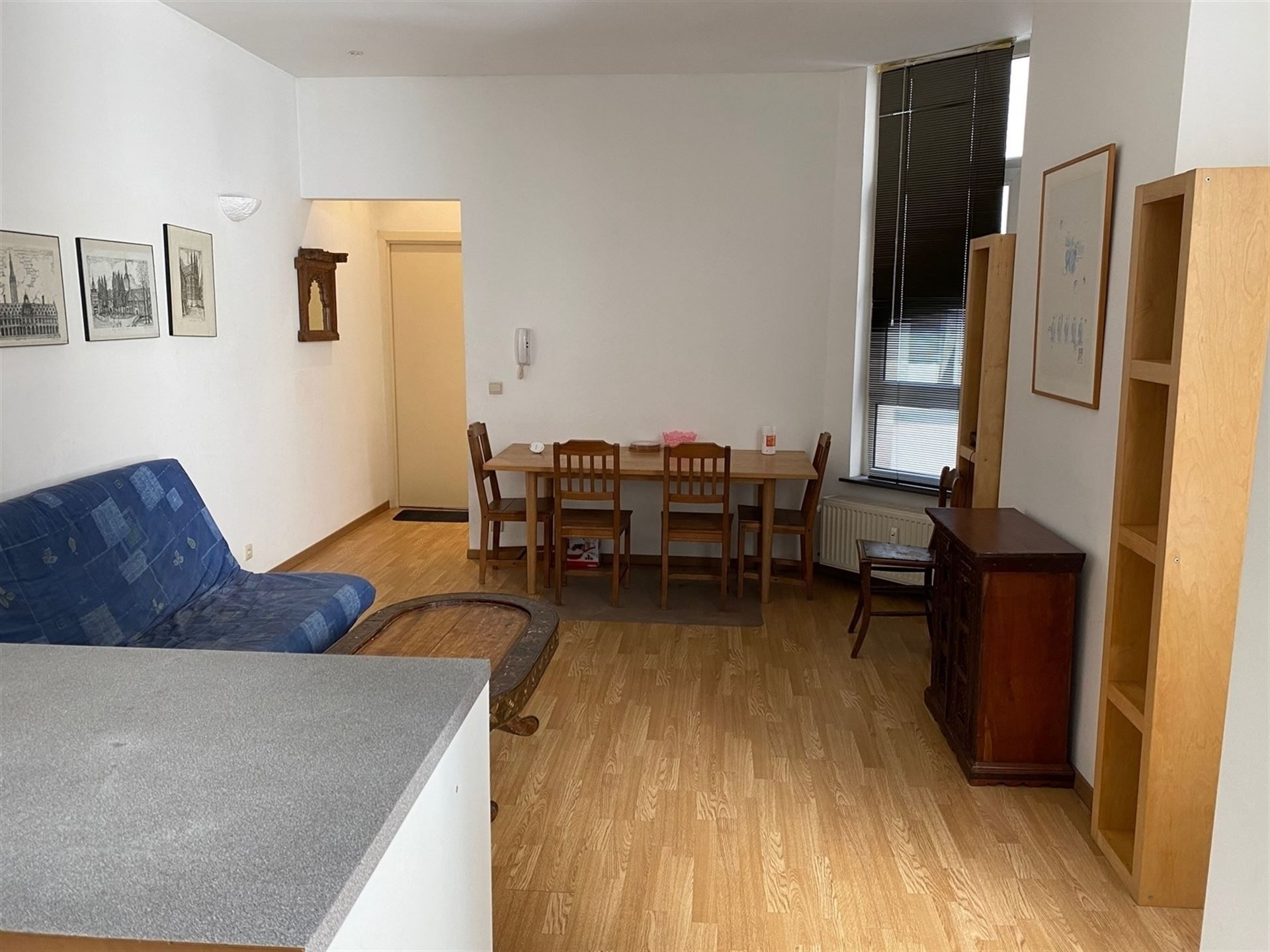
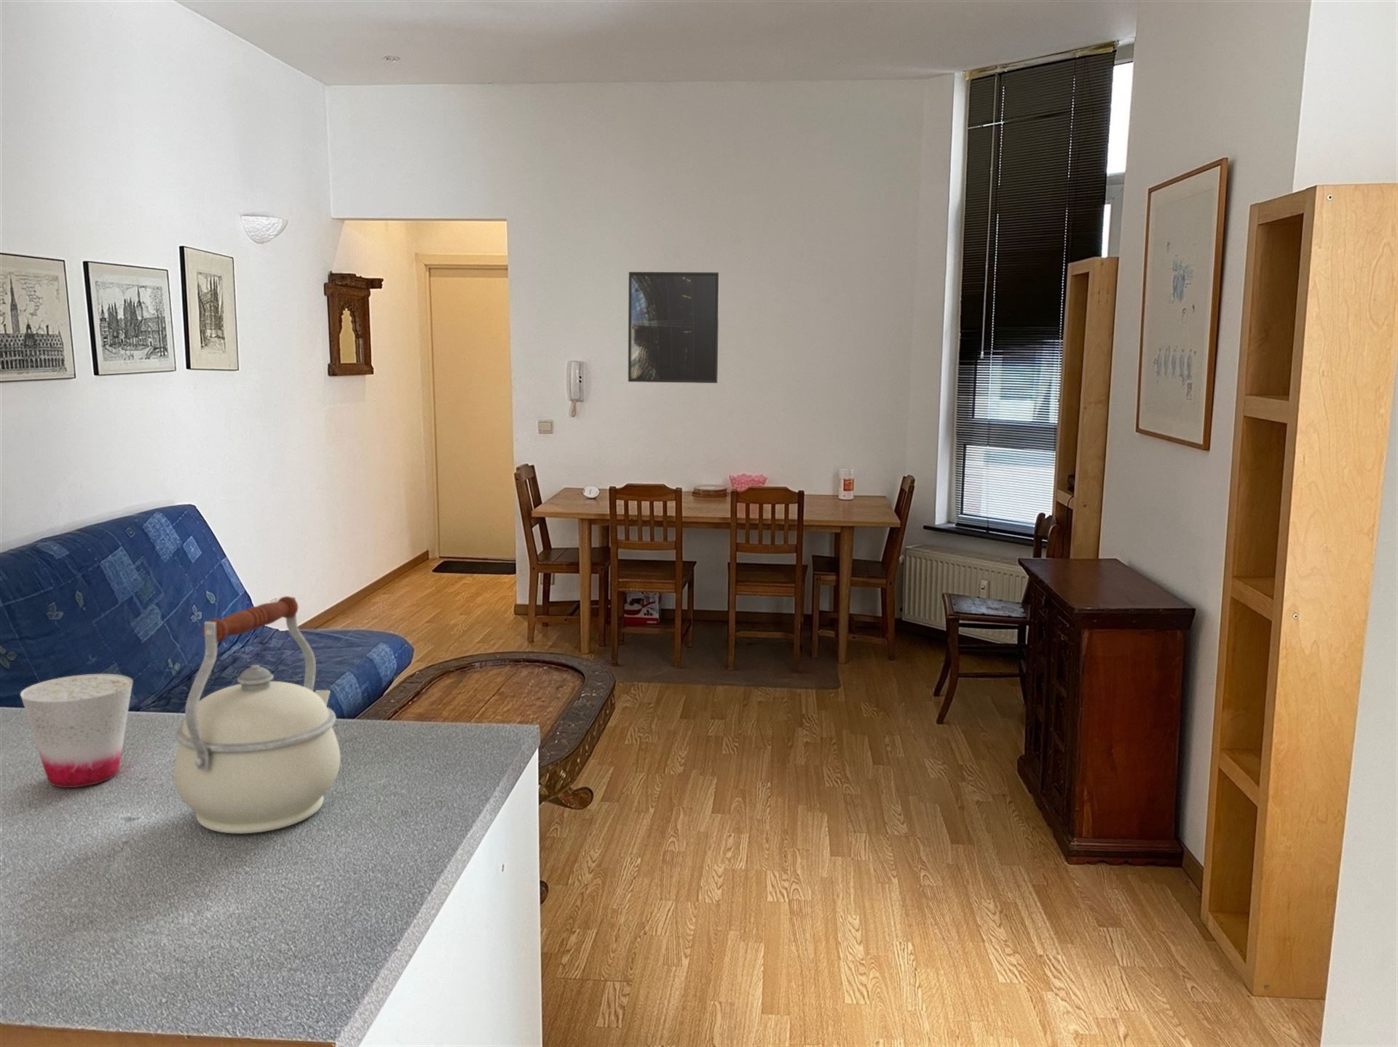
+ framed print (673, 328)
+ kettle (265, 706)
+ cup (80, 732)
